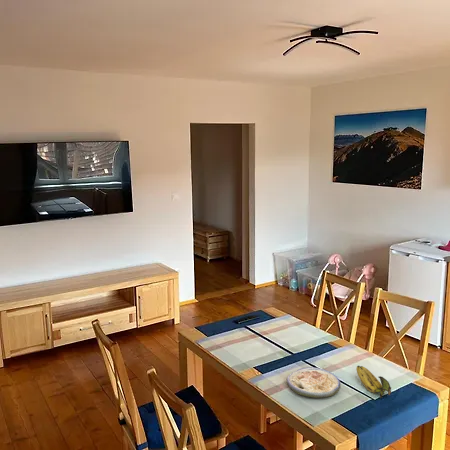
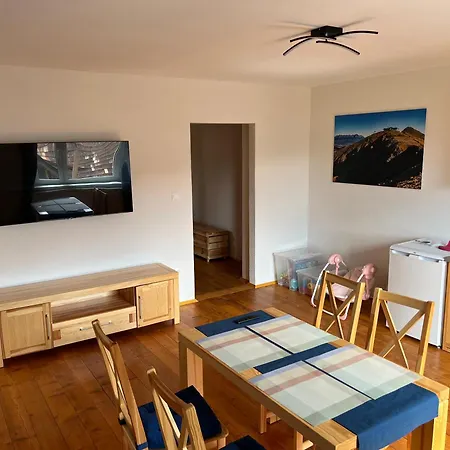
- soup (313, 381)
- banana (373, 381)
